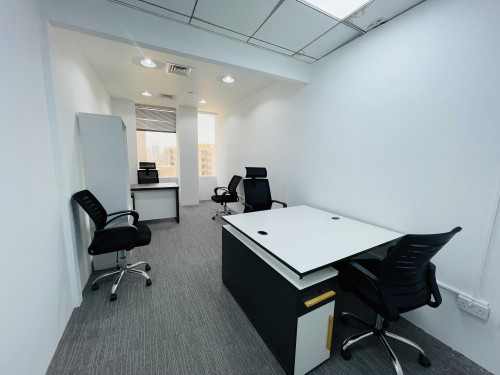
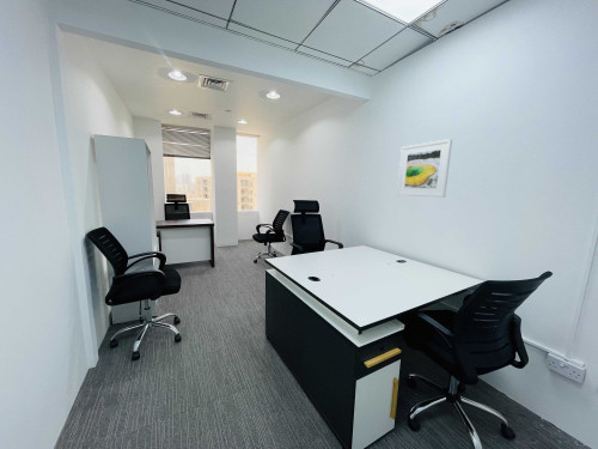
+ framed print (421, 170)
